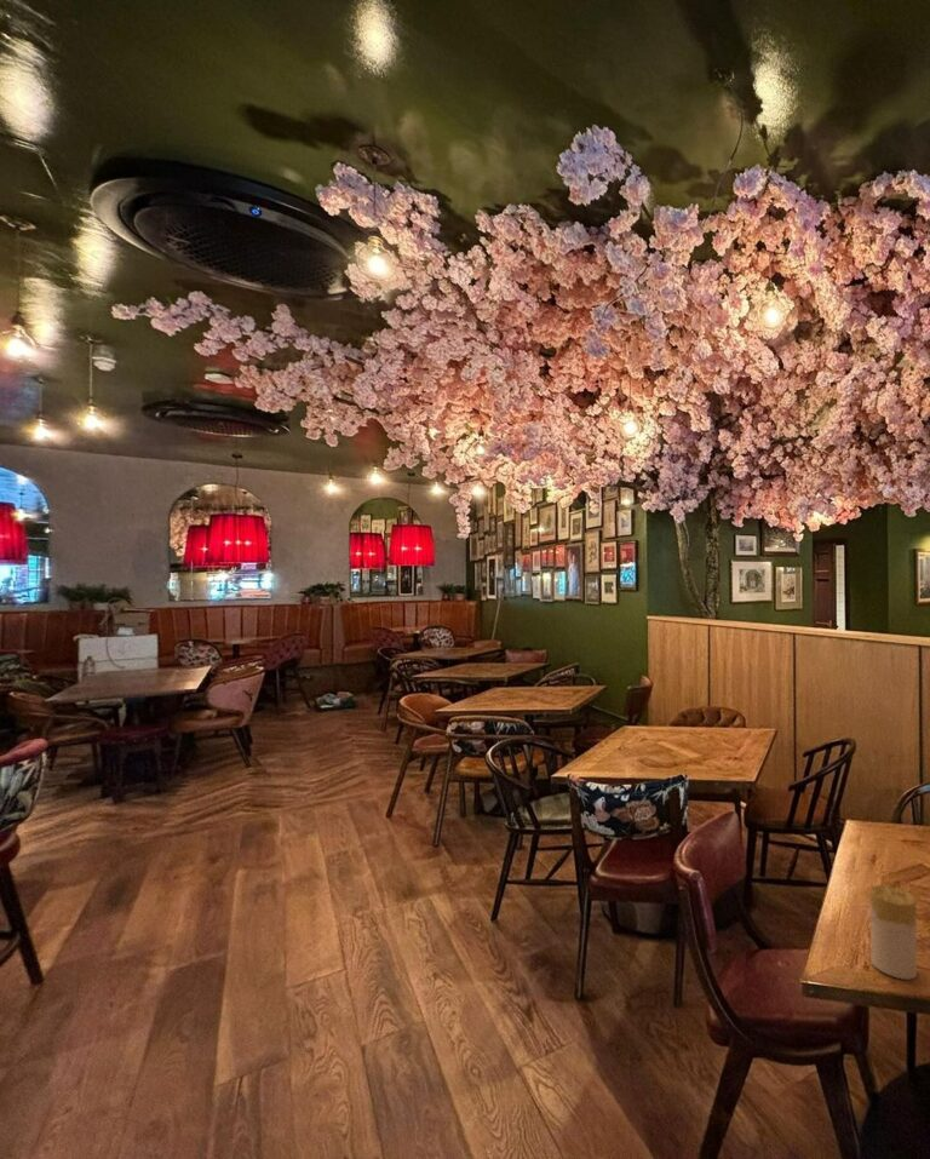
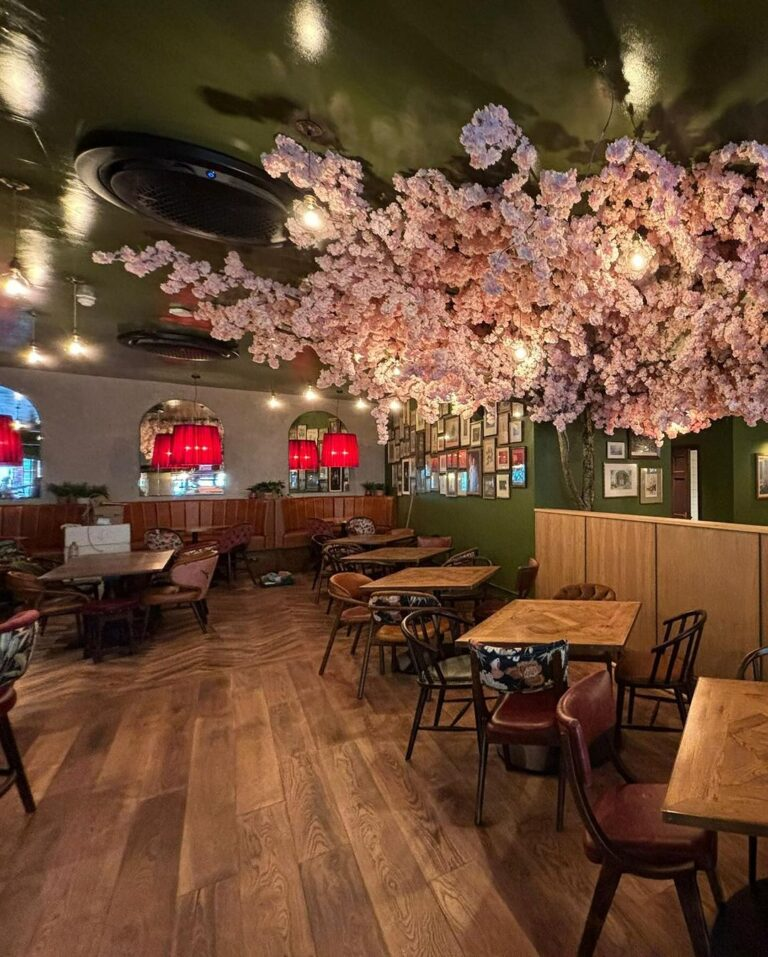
- candle (892, 930)
